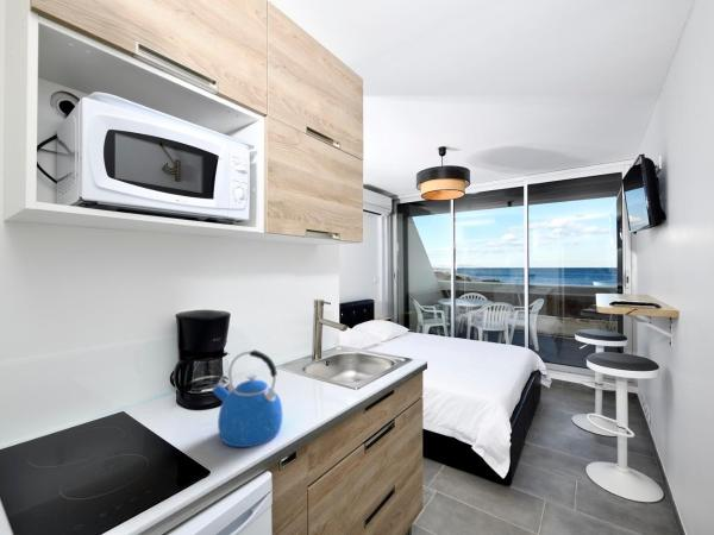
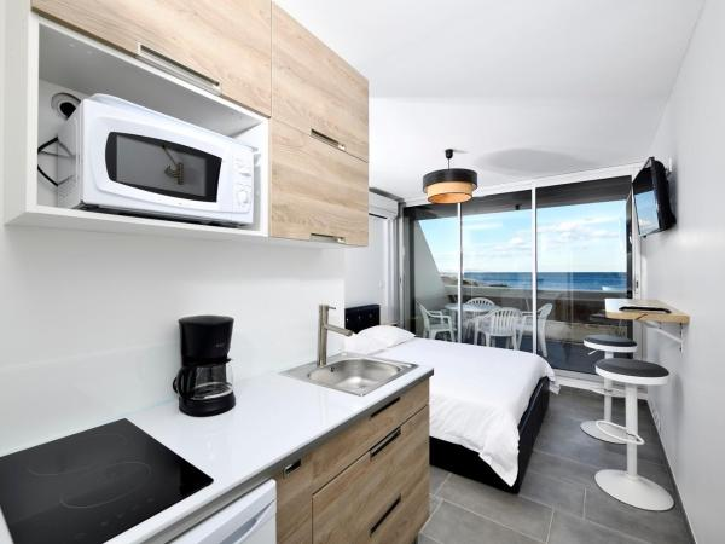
- kettle (244, 390)
